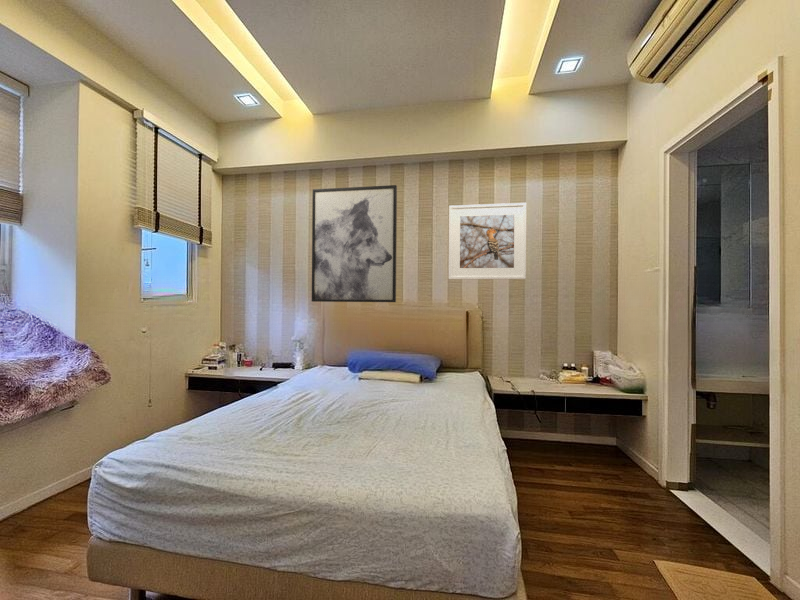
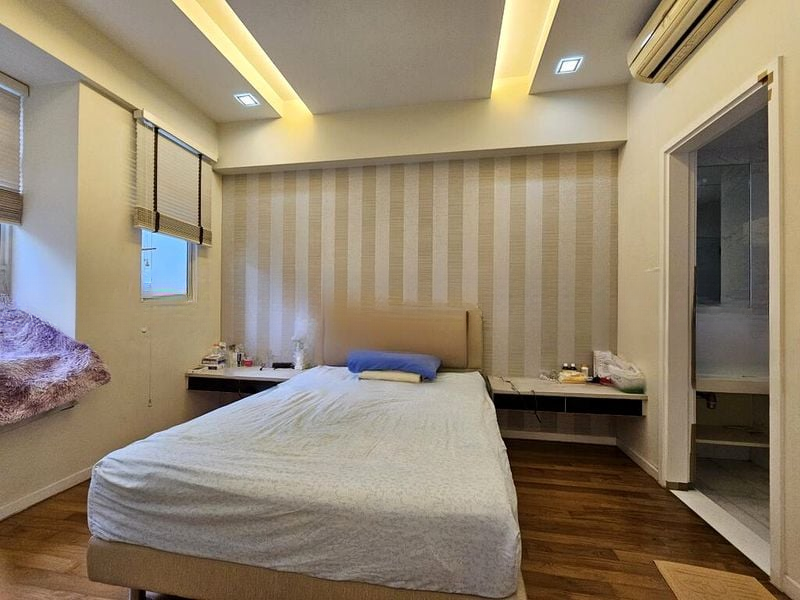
- wall art (353, 244)
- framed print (486, 241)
